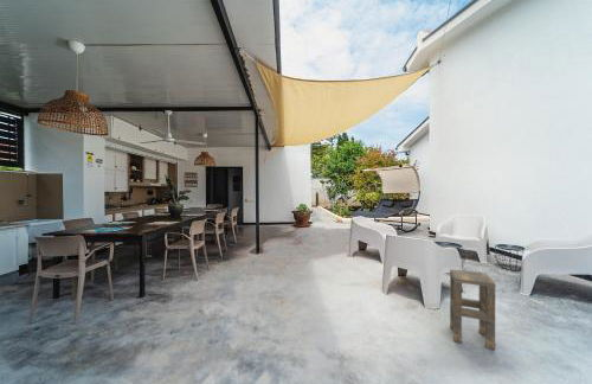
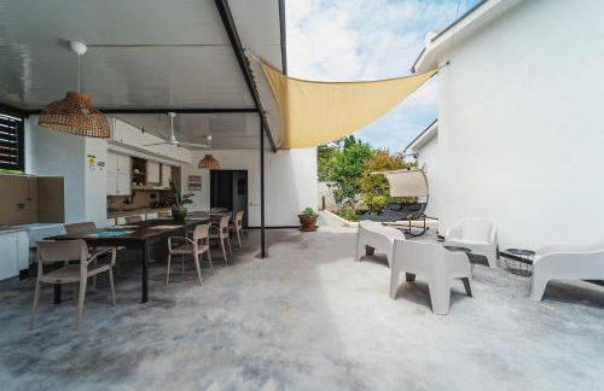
- side table (470, 306)
